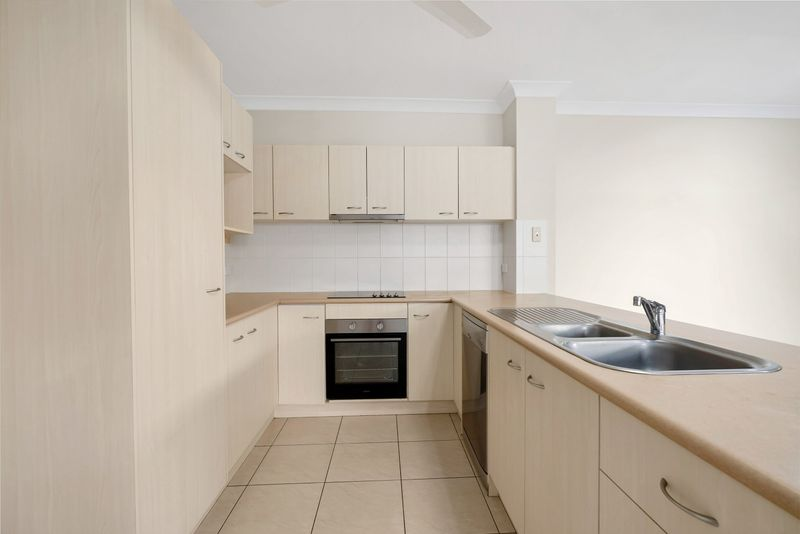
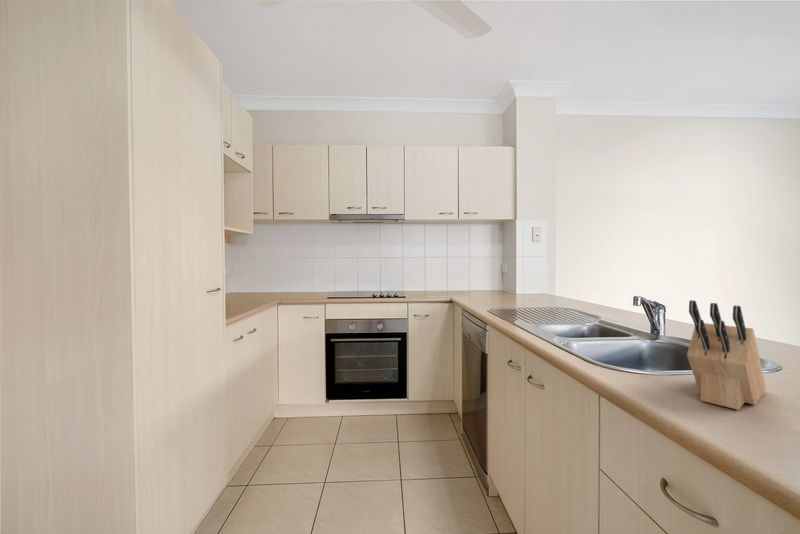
+ knife block (726, 348)
